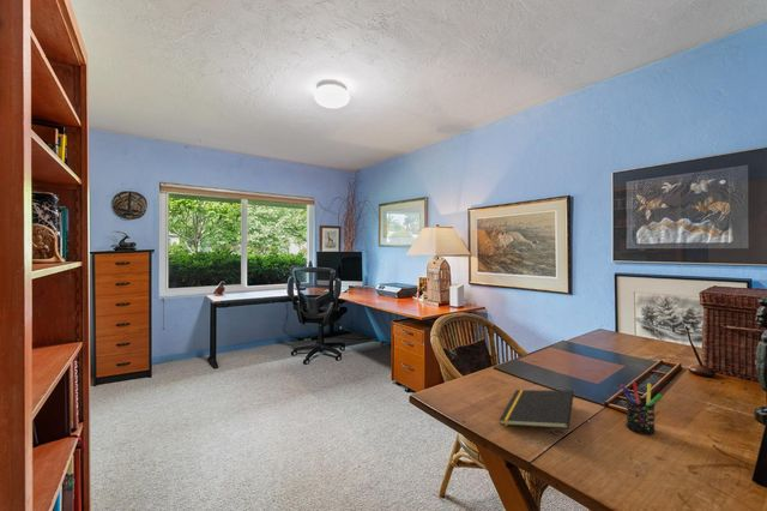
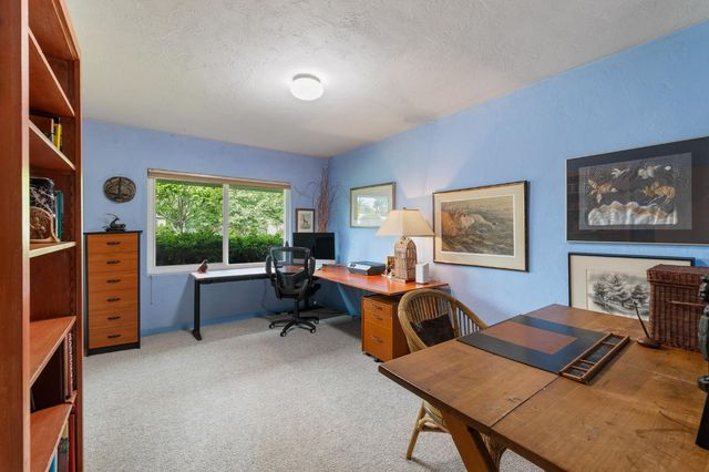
- notepad (538, 407)
- pen holder (642, 405)
